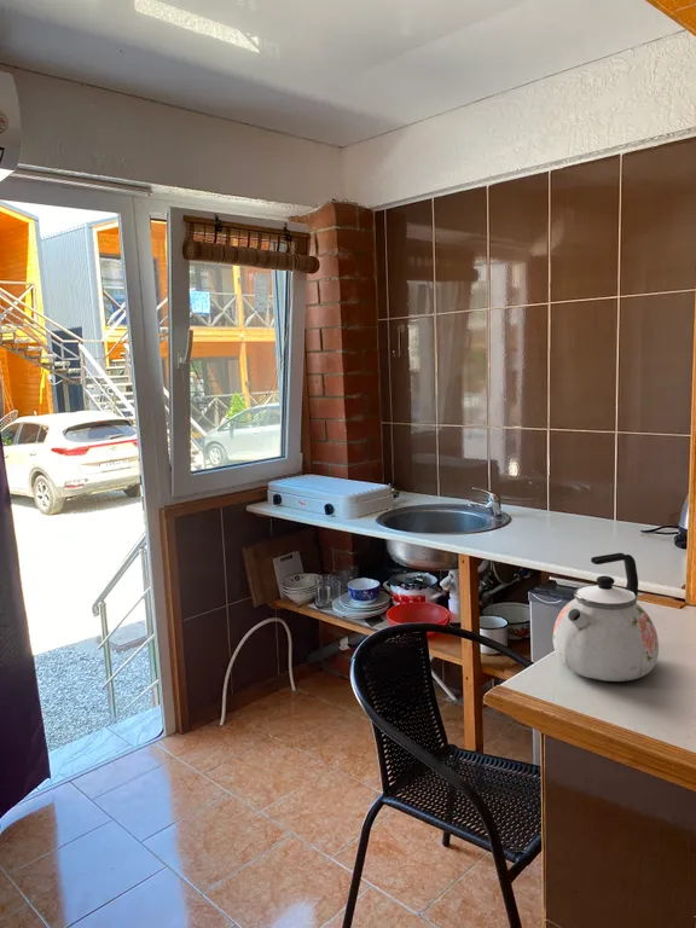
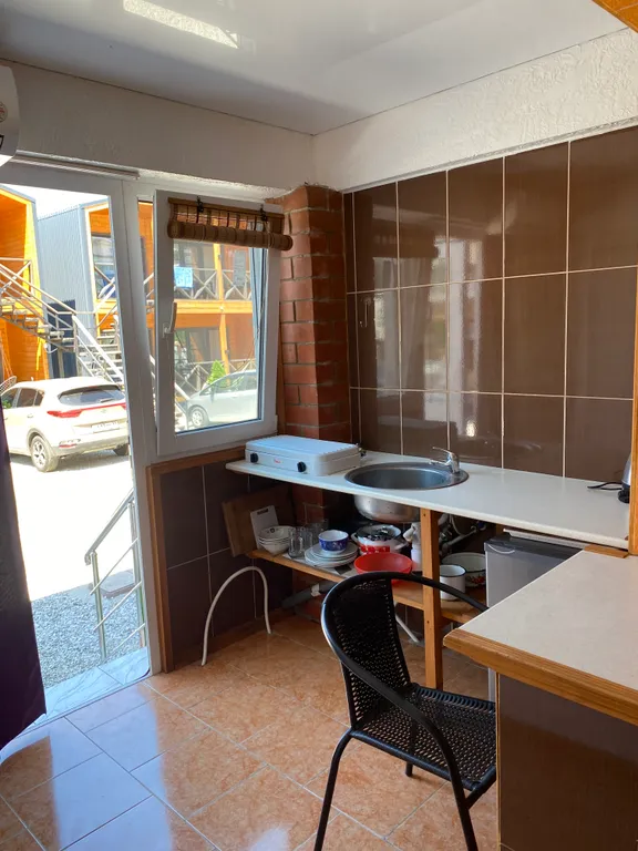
- kettle (604, 611)
